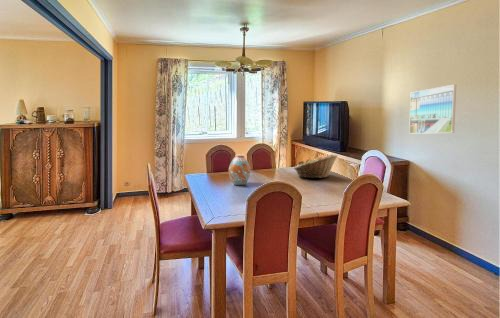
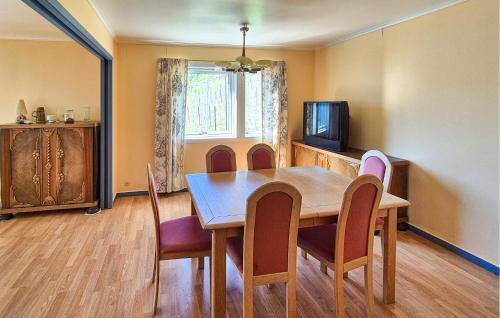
- vase (239, 169)
- fruit basket (315, 165)
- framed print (430, 111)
